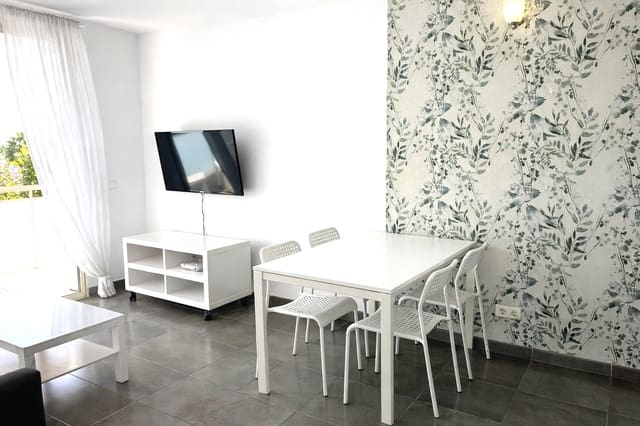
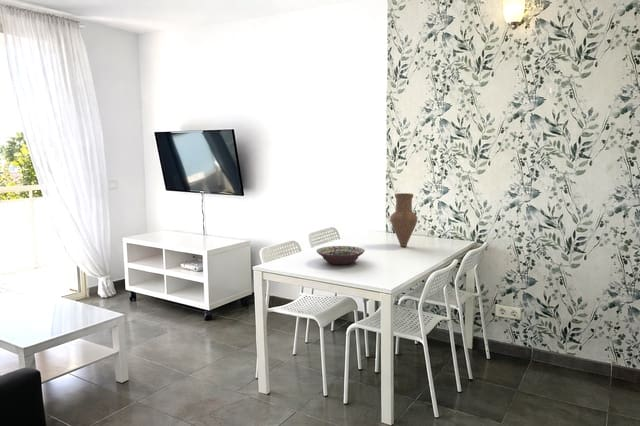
+ decorative bowl (340, 256)
+ vase (403, 220)
